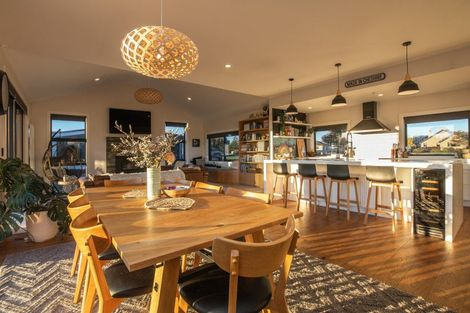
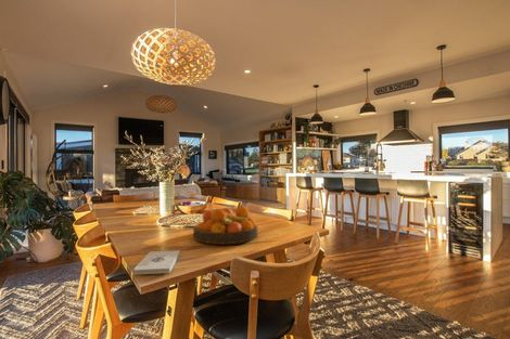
+ fruit bowl (226, 221)
+ notepad (158, 261)
